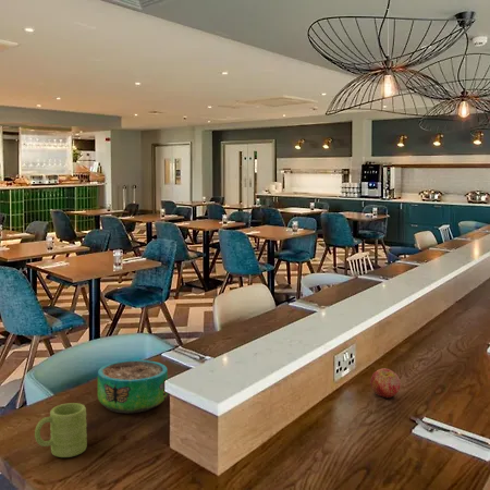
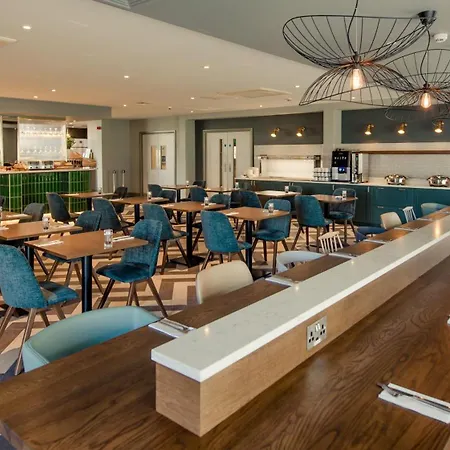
- decorative bowl (133, 384)
- mug (60, 431)
- apple (384, 382)
